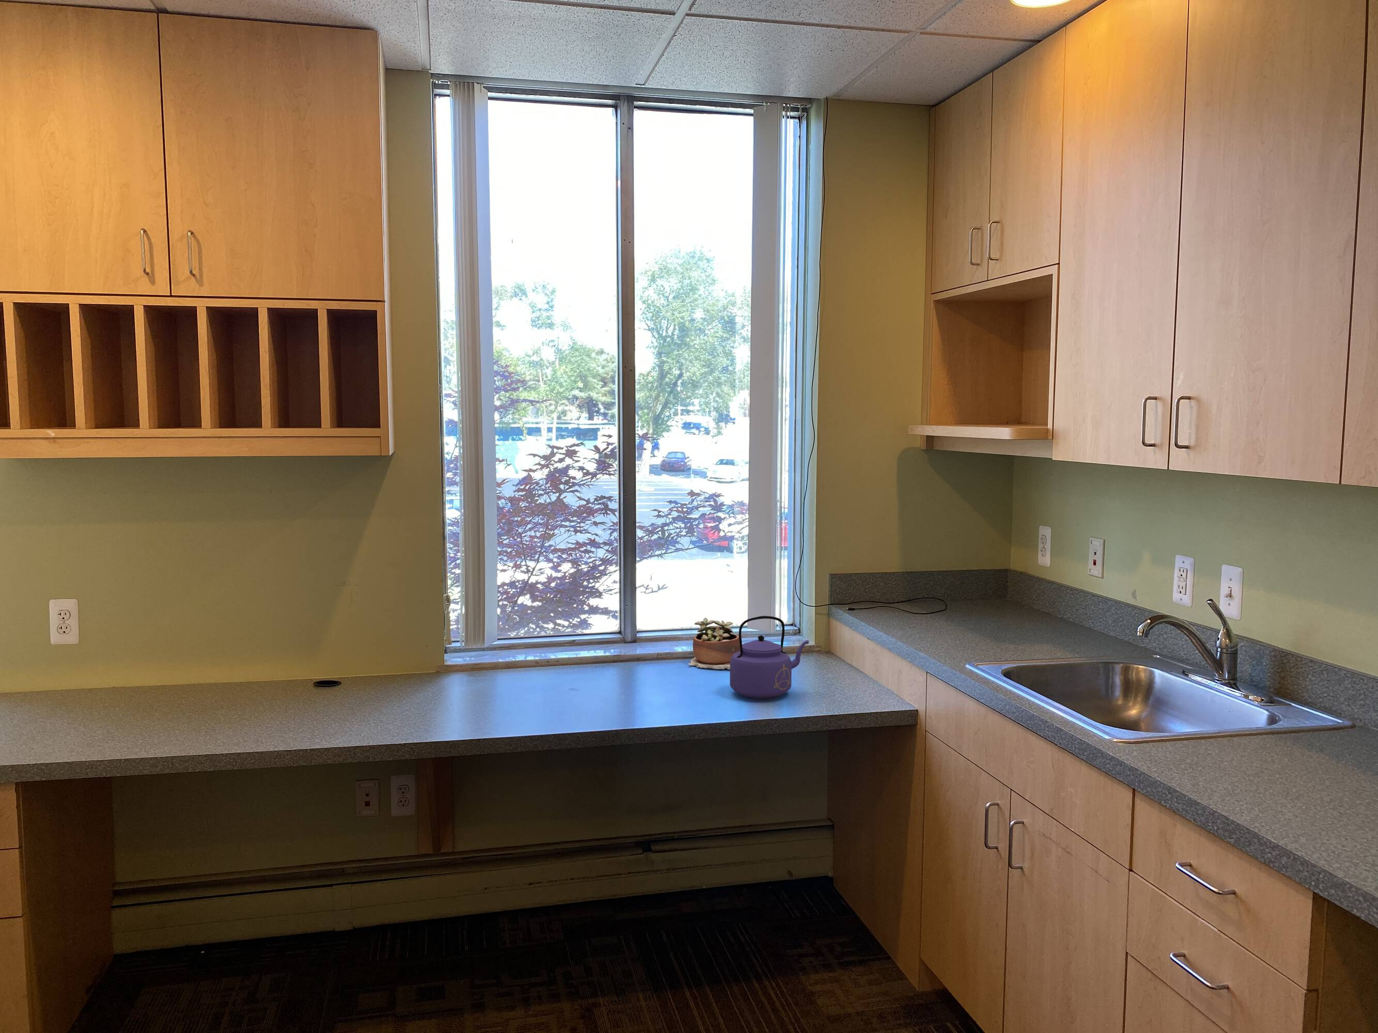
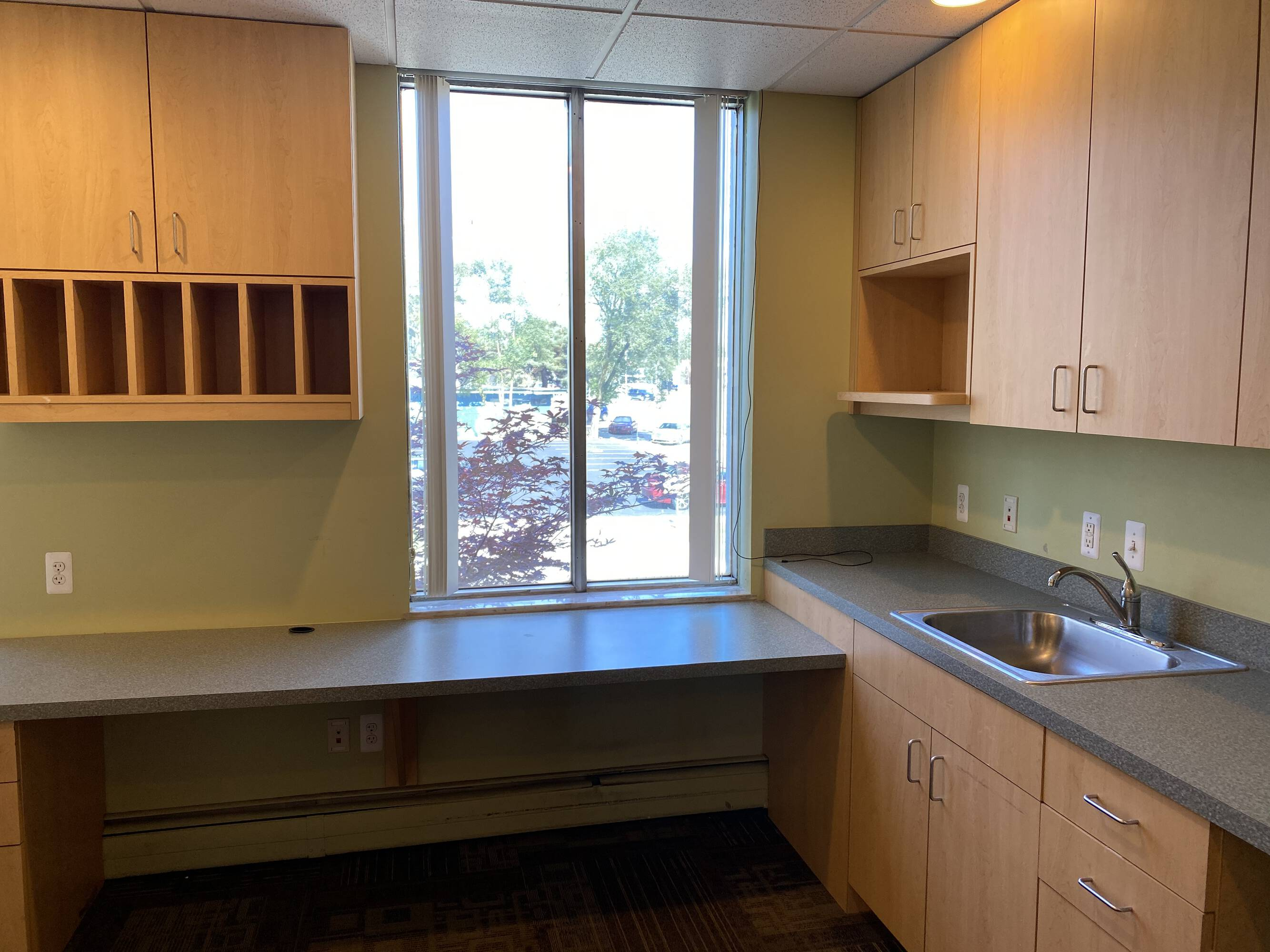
- succulent plant (716, 641)
- kettle (770, 654)
